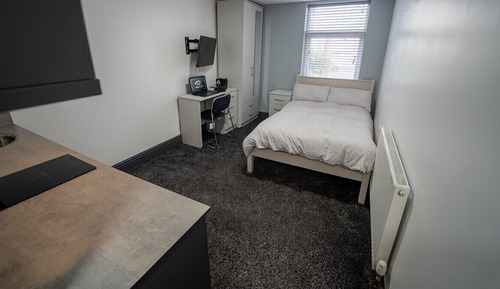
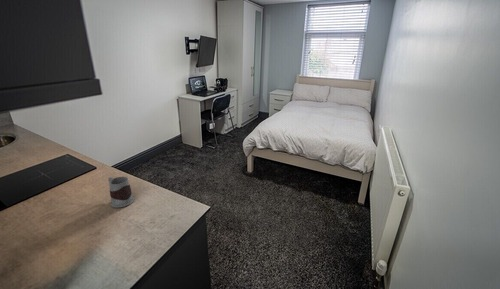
+ mug (118, 190)
